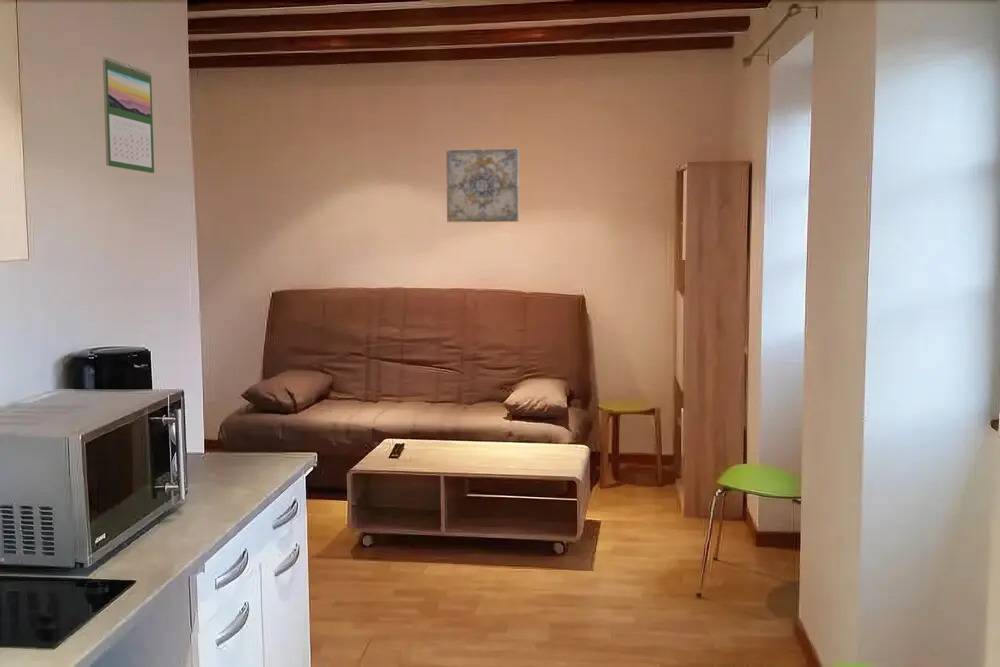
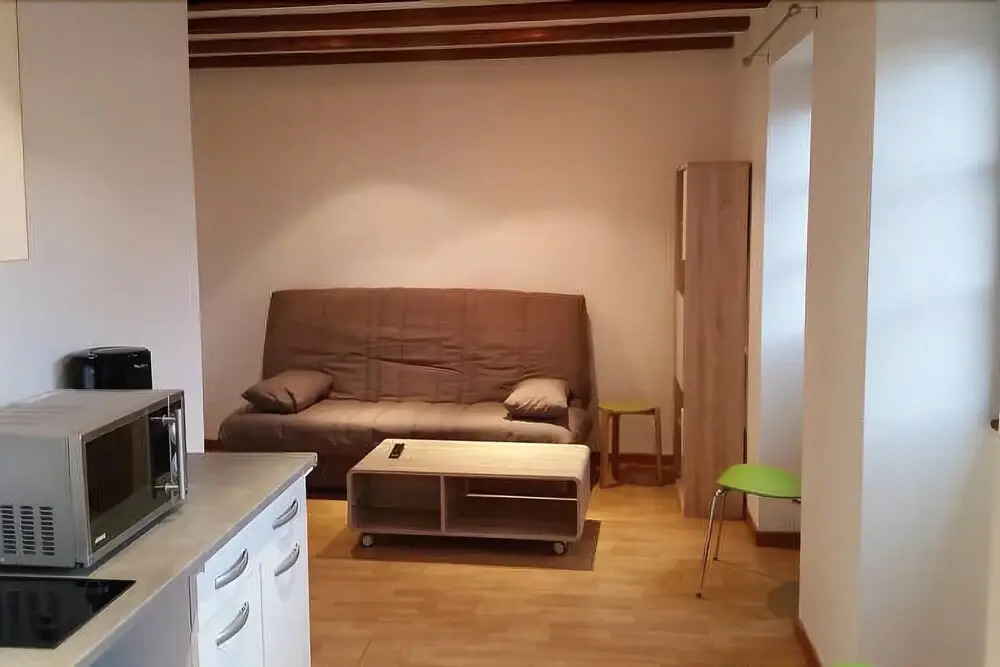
- wall art (482, 185)
- calendar (129, 116)
